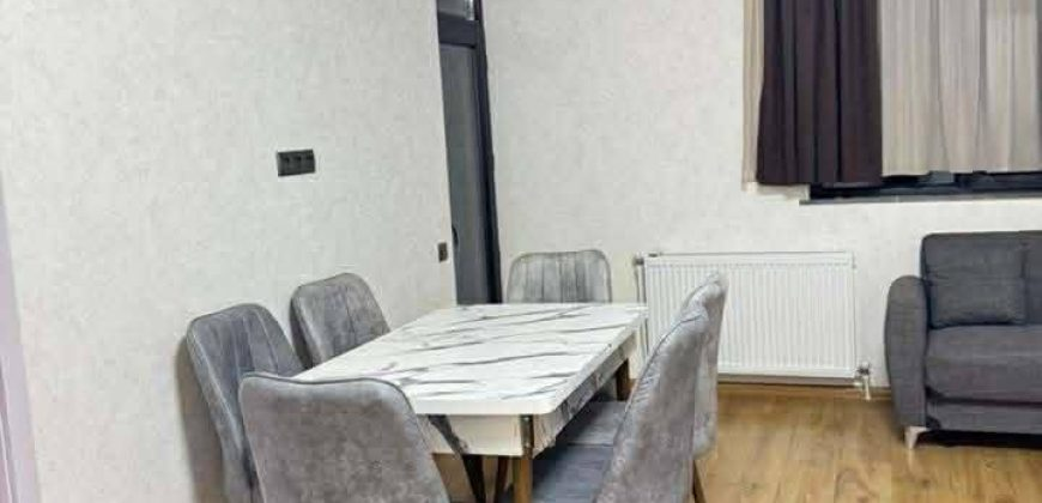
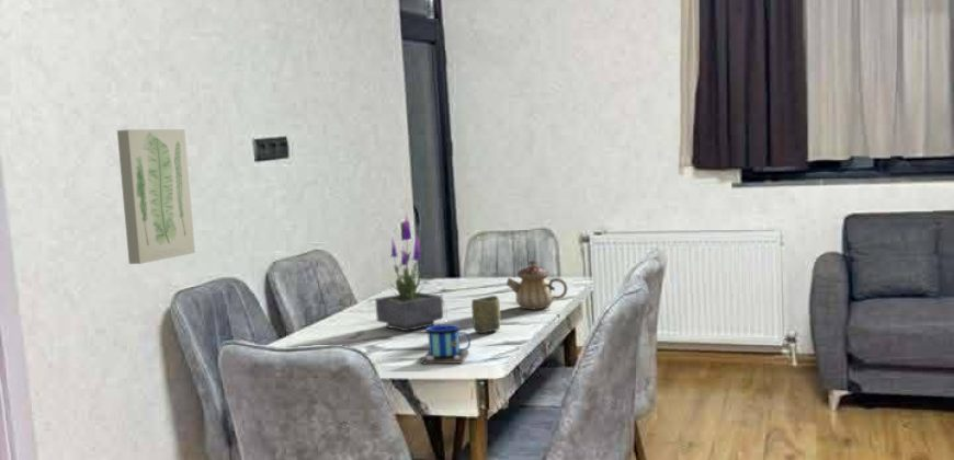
+ potted plant (407, 269)
+ mug (445, 324)
+ wall art (157, 194)
+ cup (486, 314)
+ teapot (536, 283)
